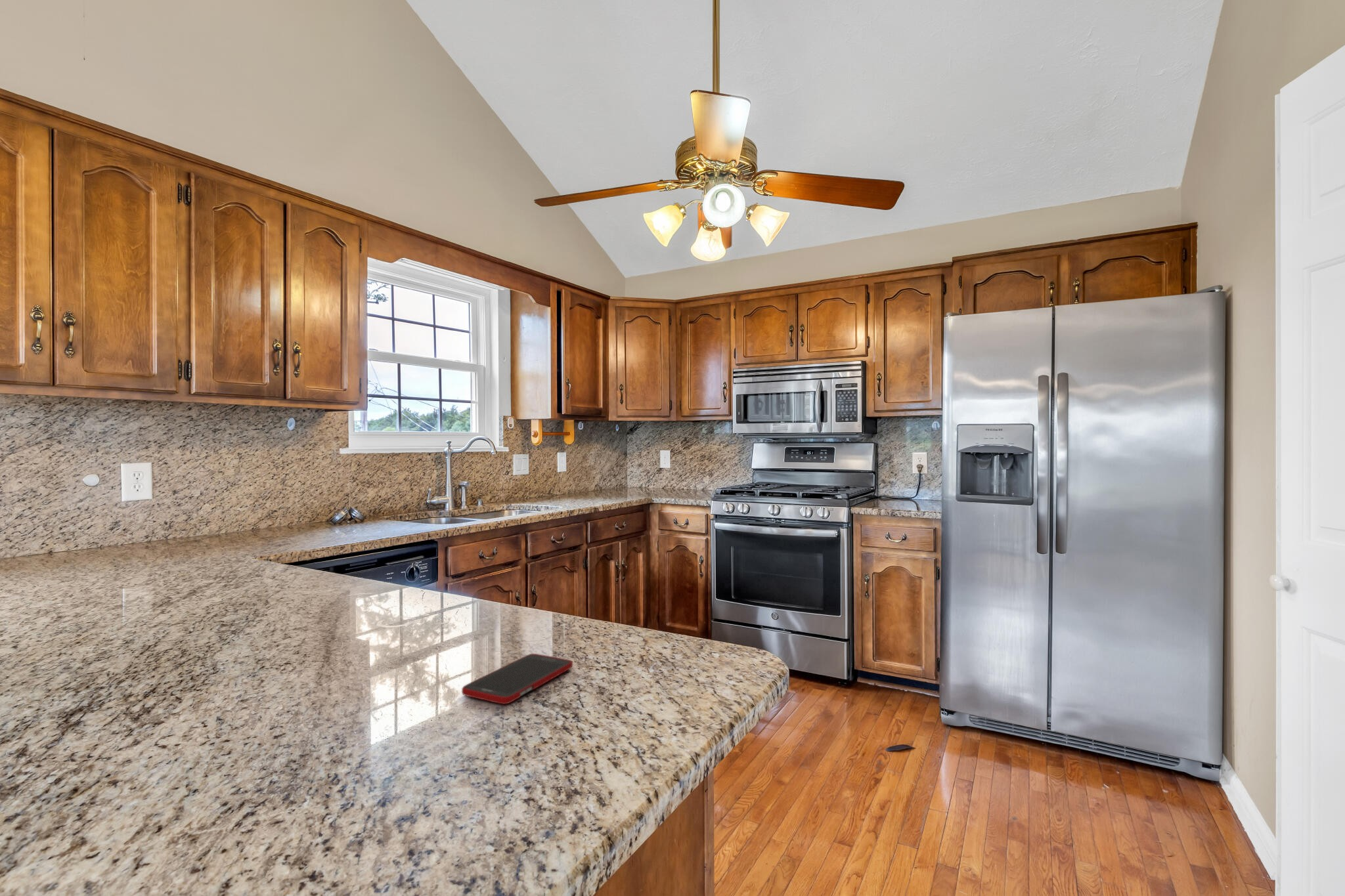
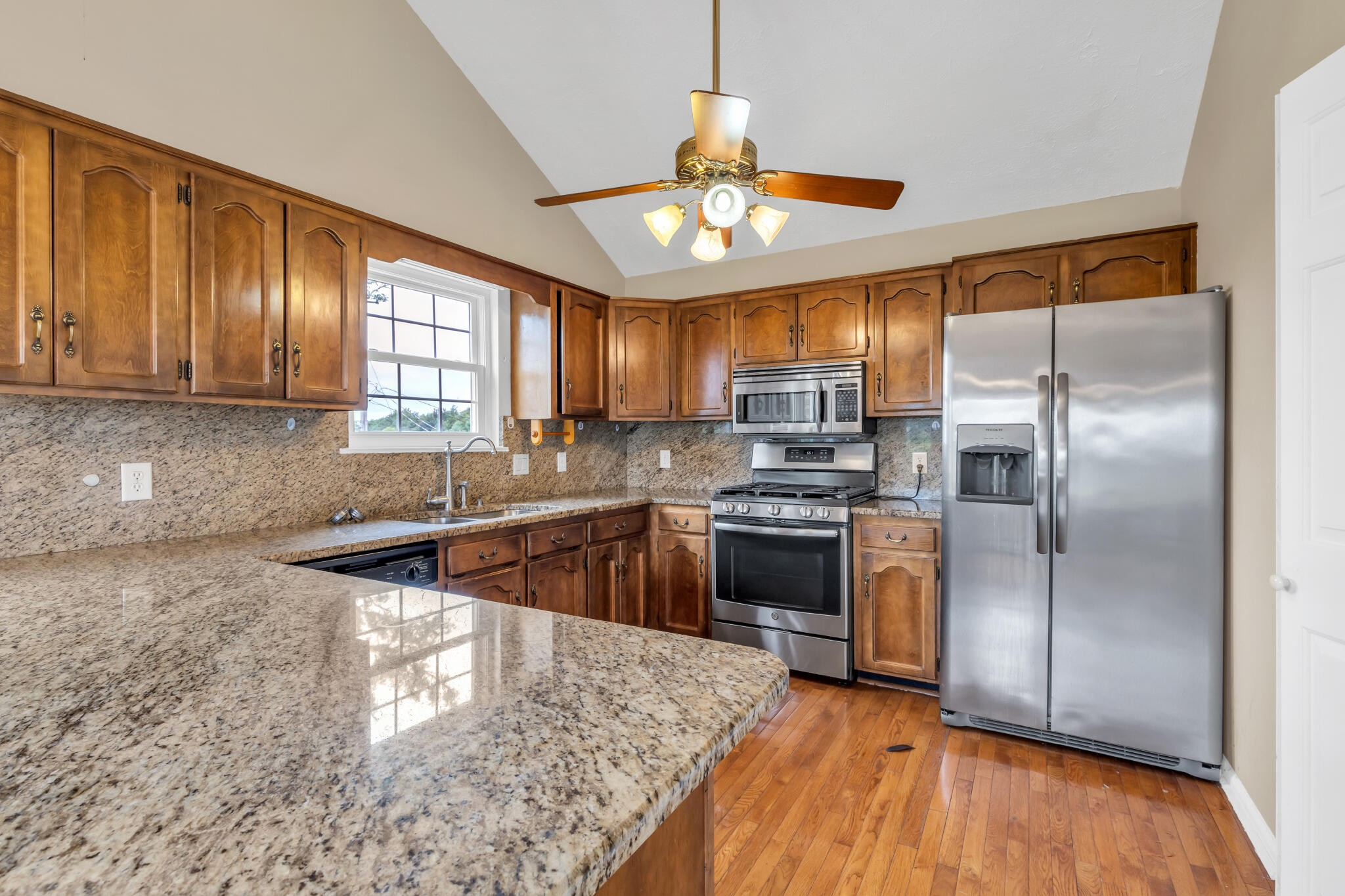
- cell phone (520, 677)
